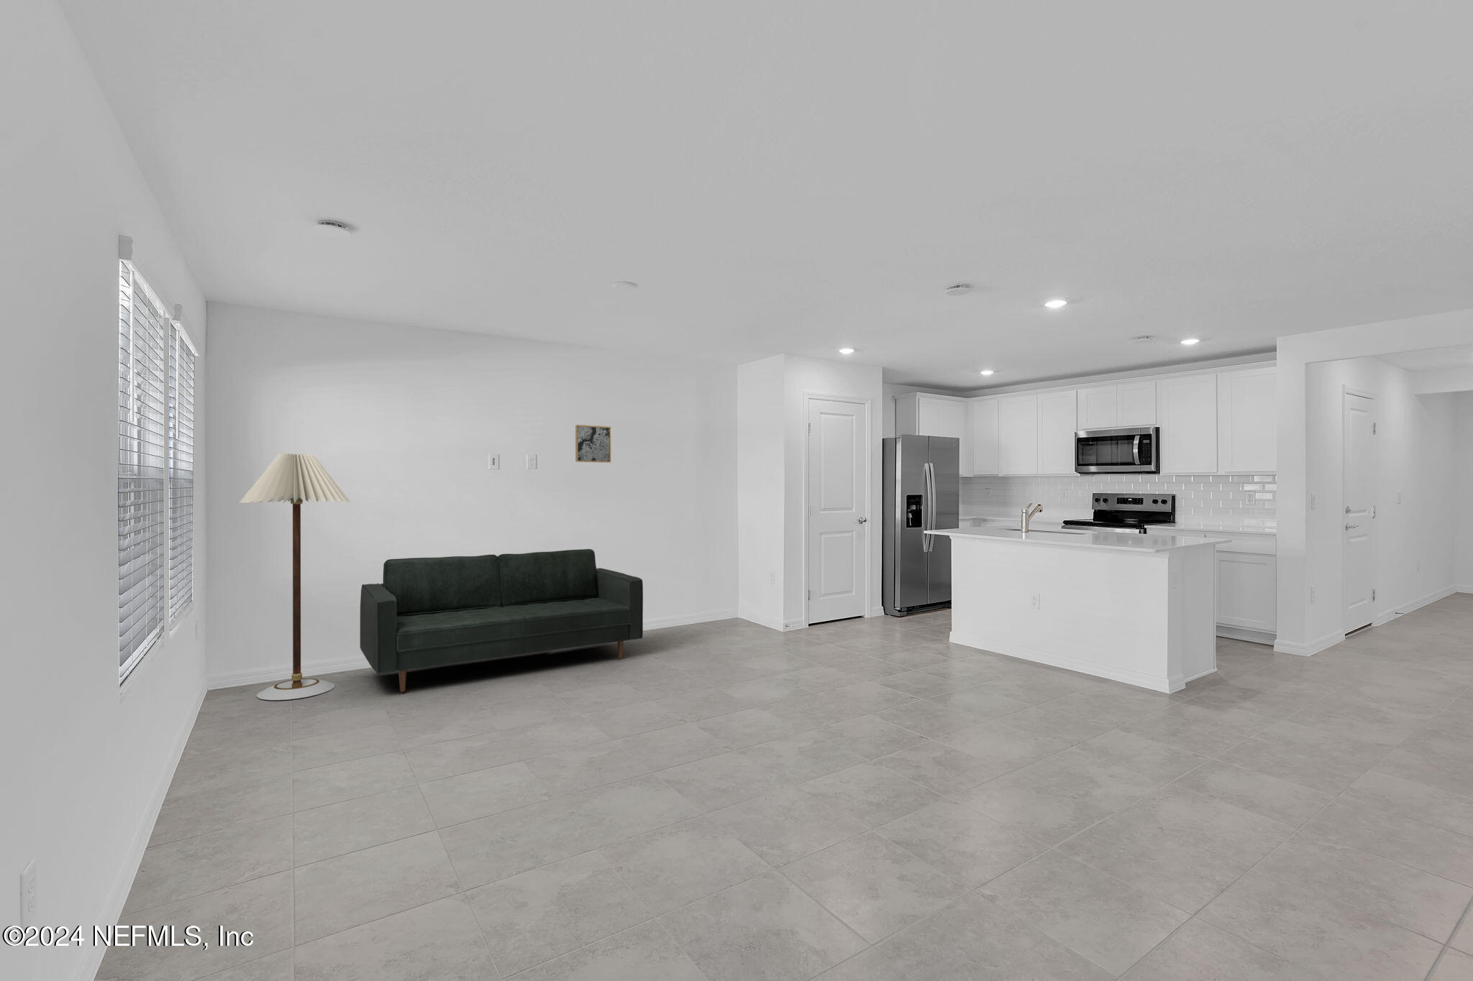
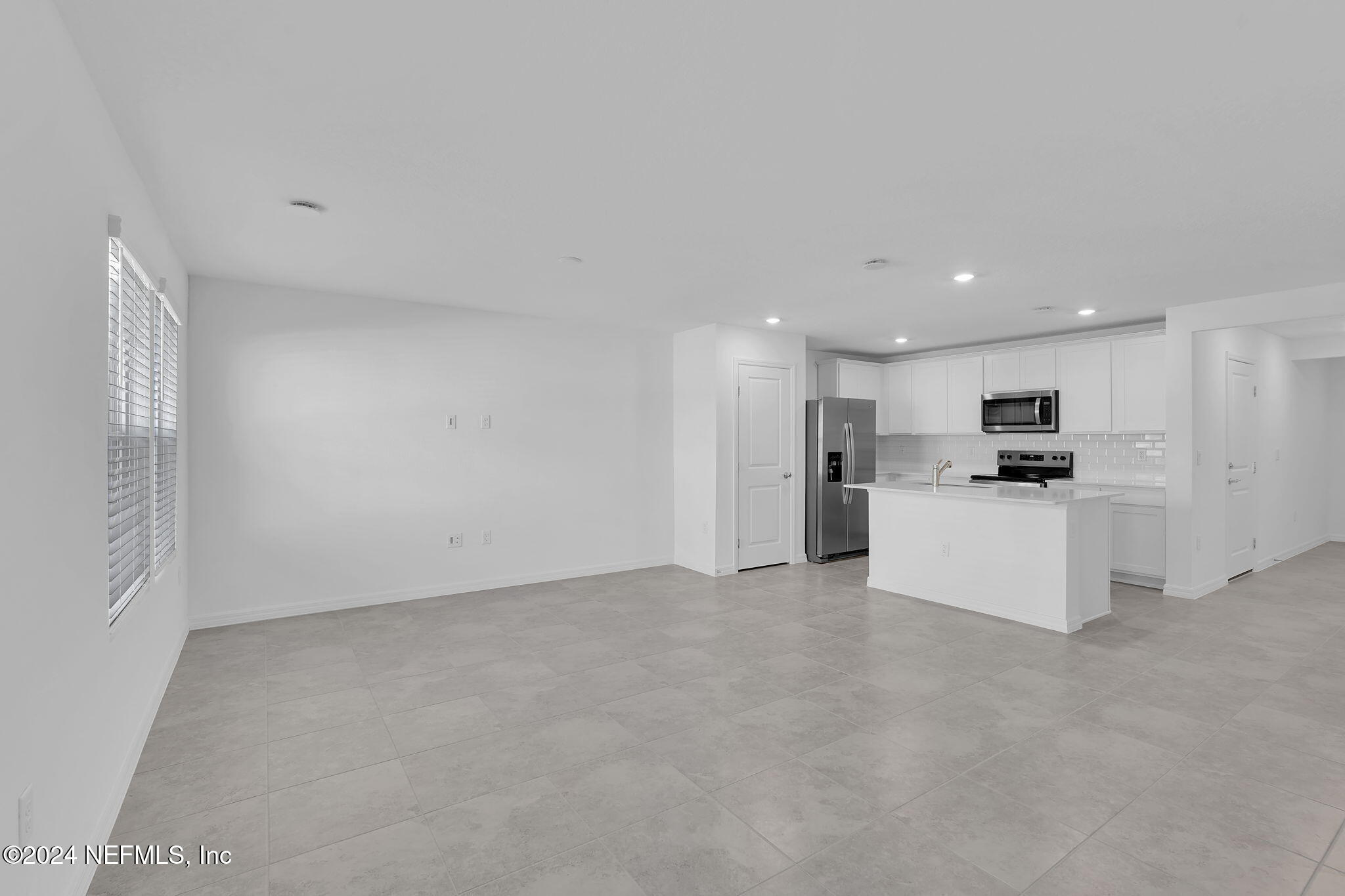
- sofa (506, 610)
- floor lamp (297, 573)
- wall art (594, 443)
